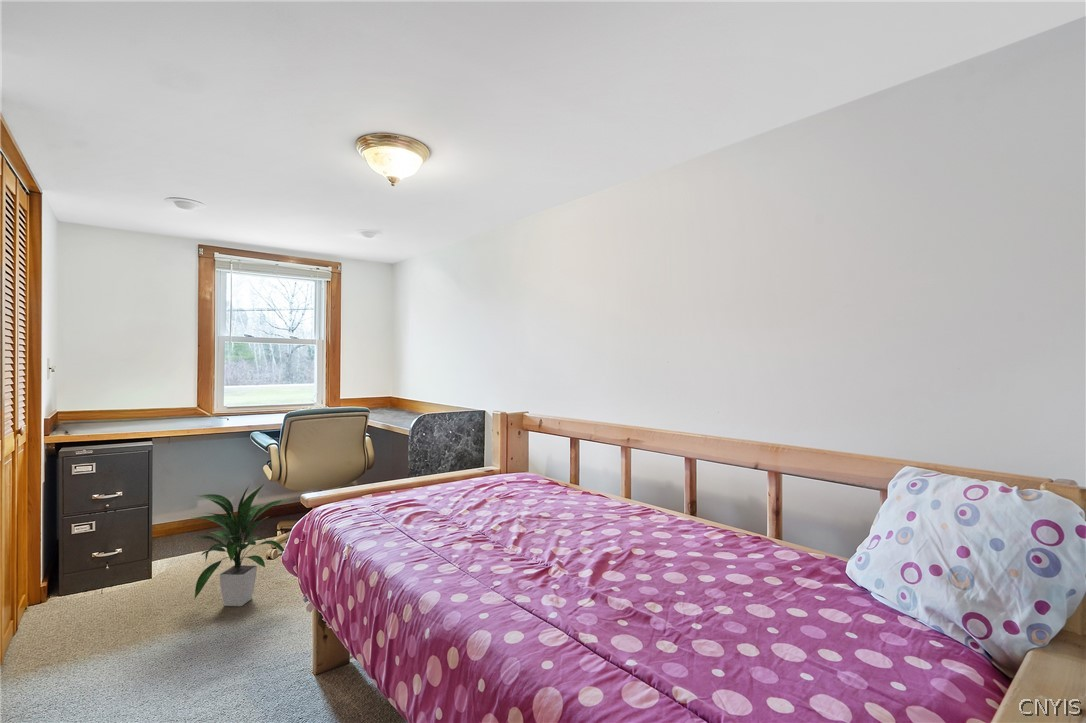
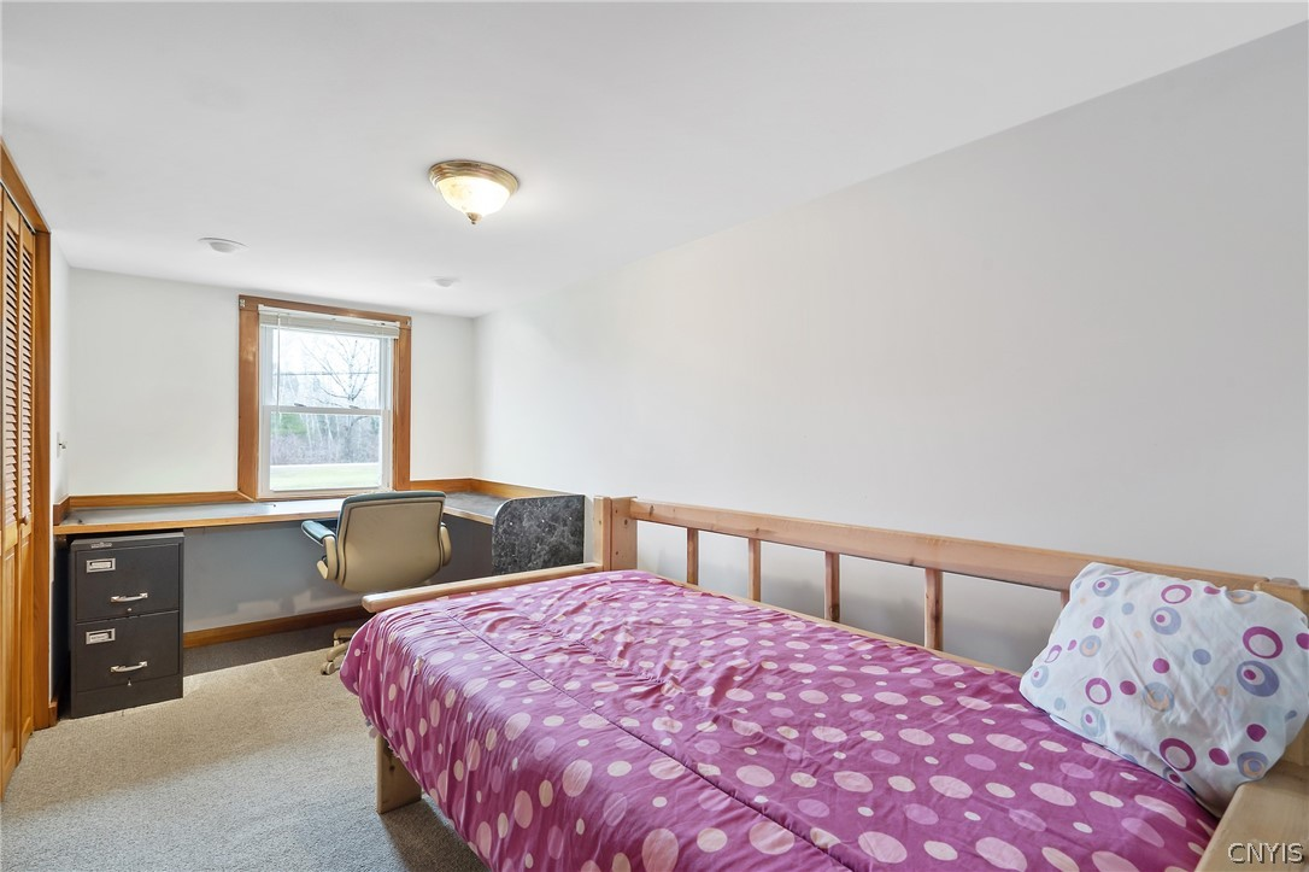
- indoor plant (234, 543)
